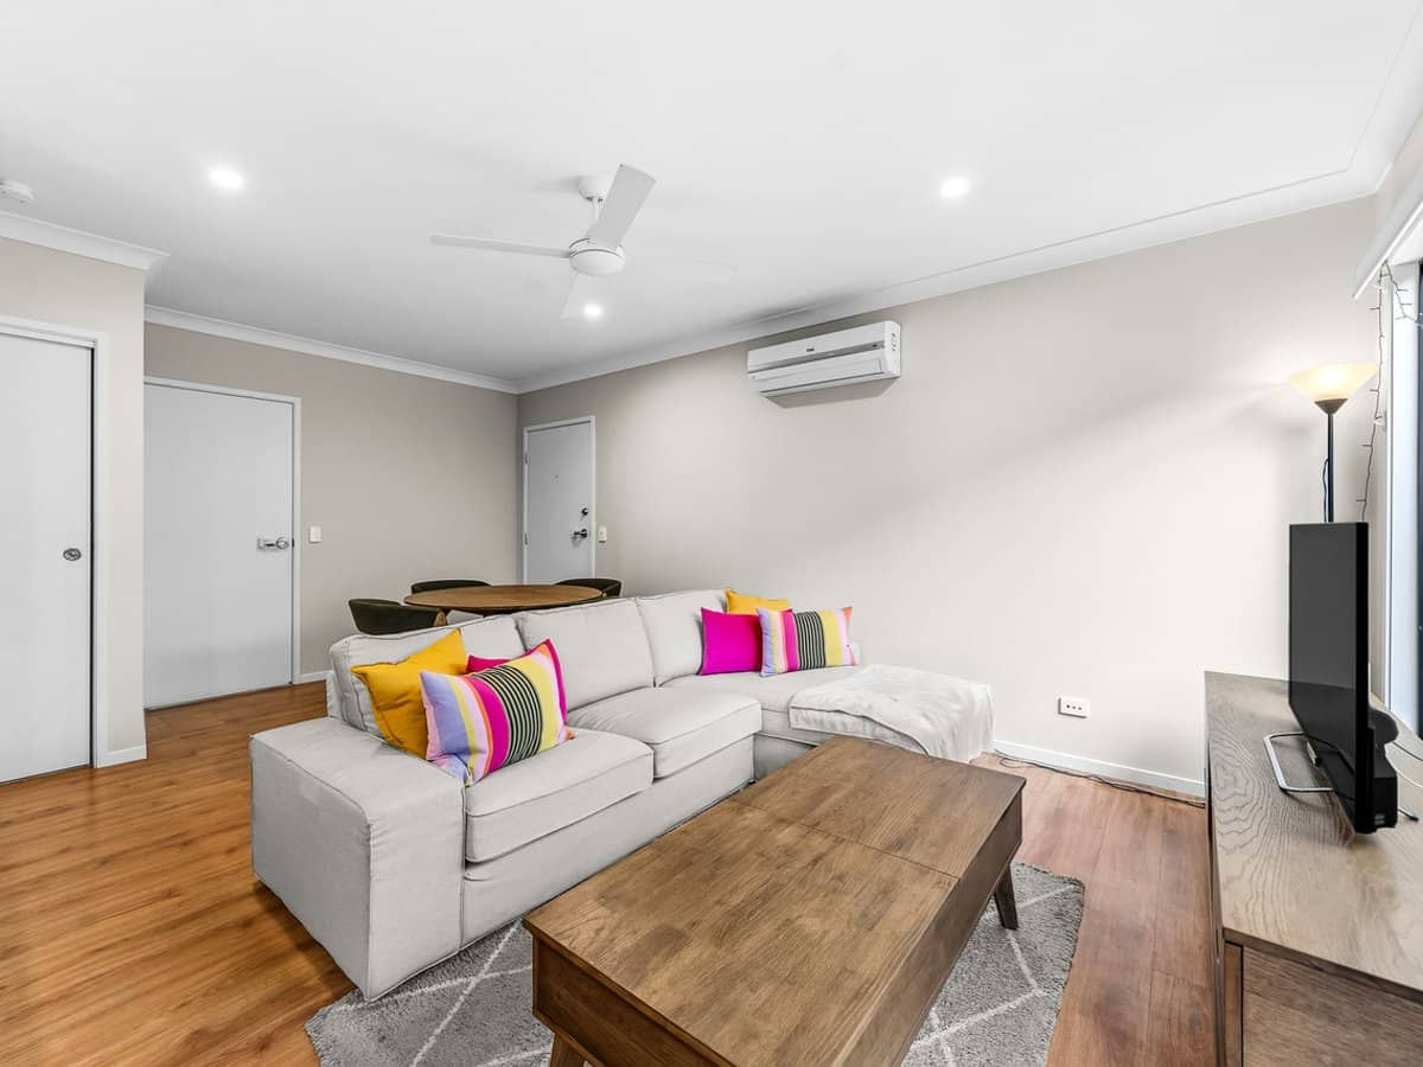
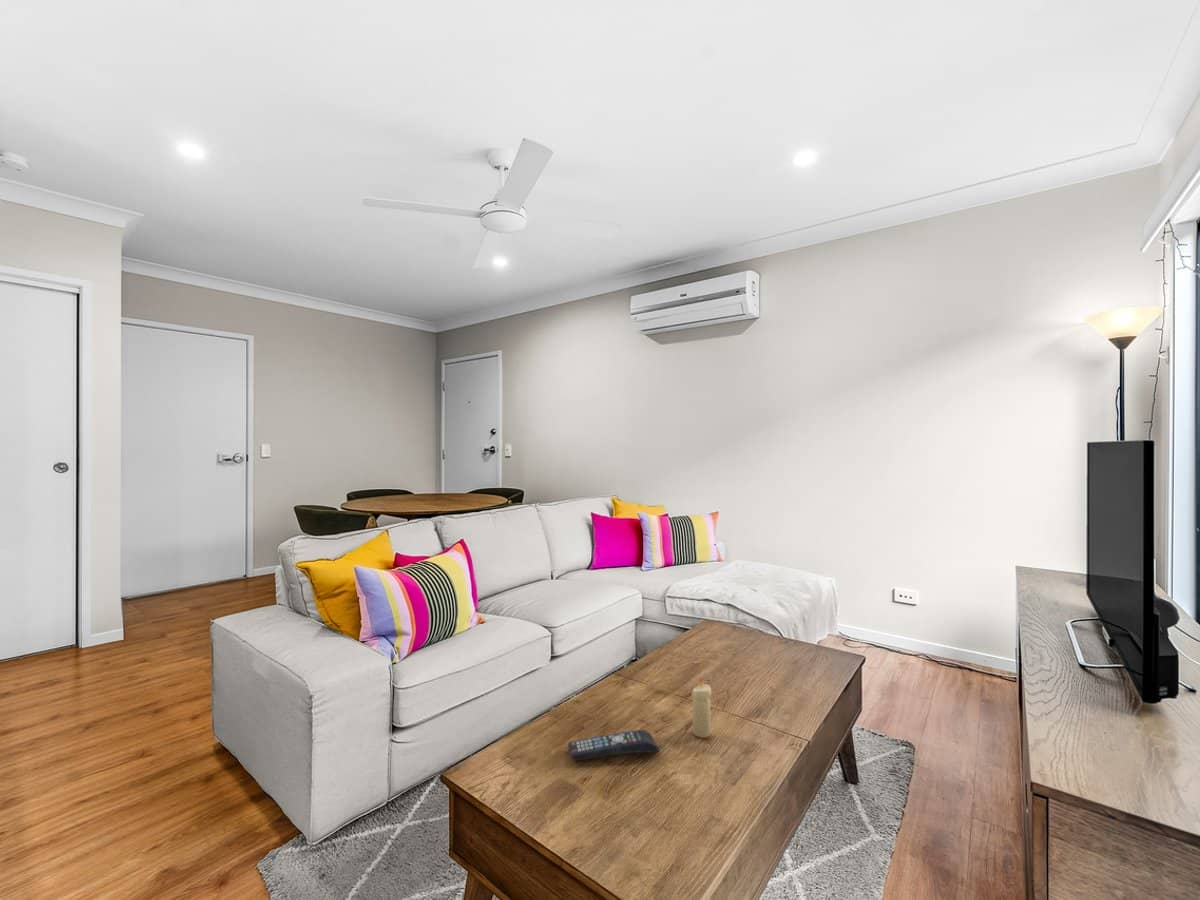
+ candle (701, 705)
+ remote control (613, 745)
